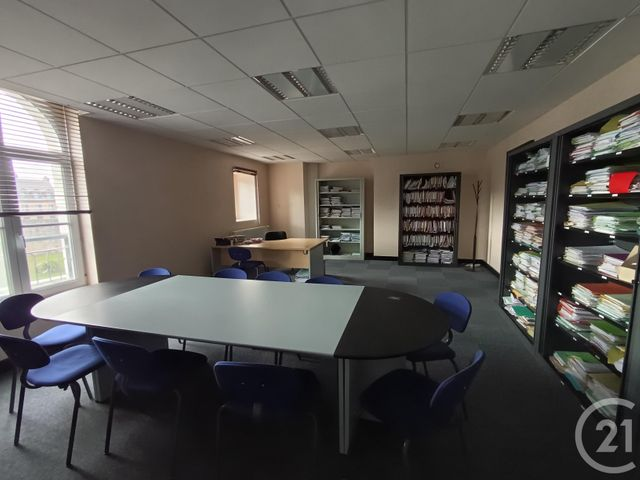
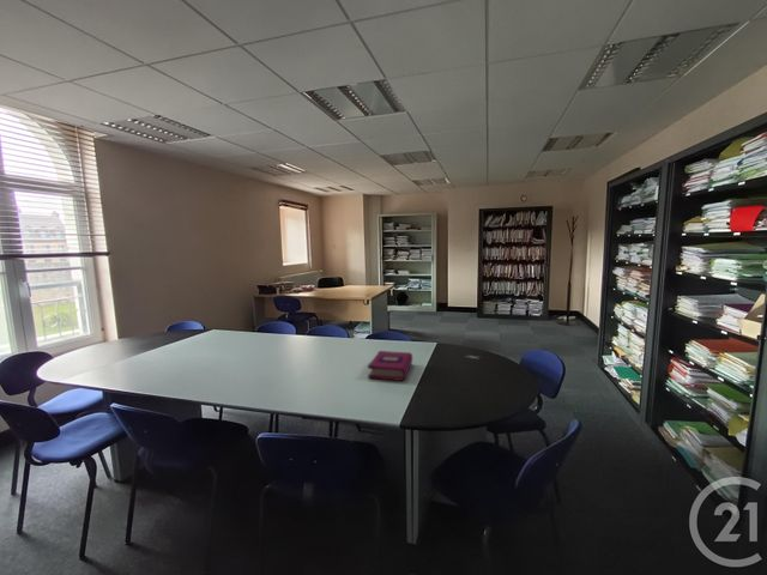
+ book (391, 364)
